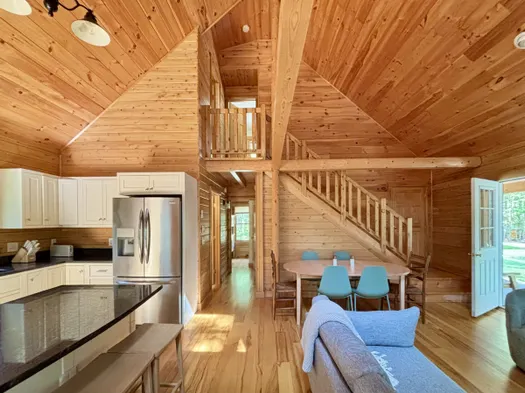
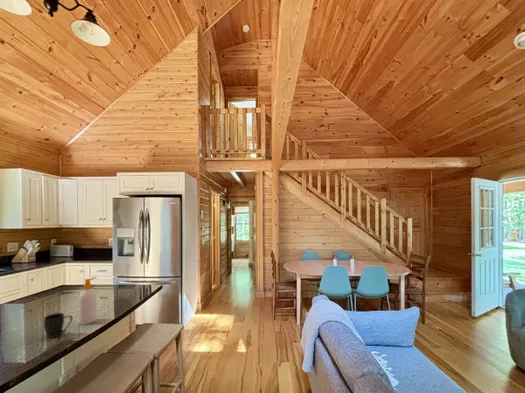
+ soap bottle (88, 299)
+ mug (58, 325)
